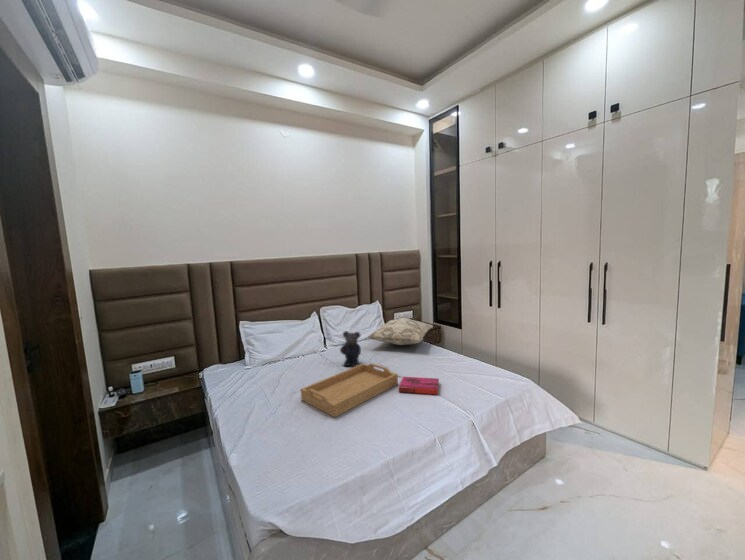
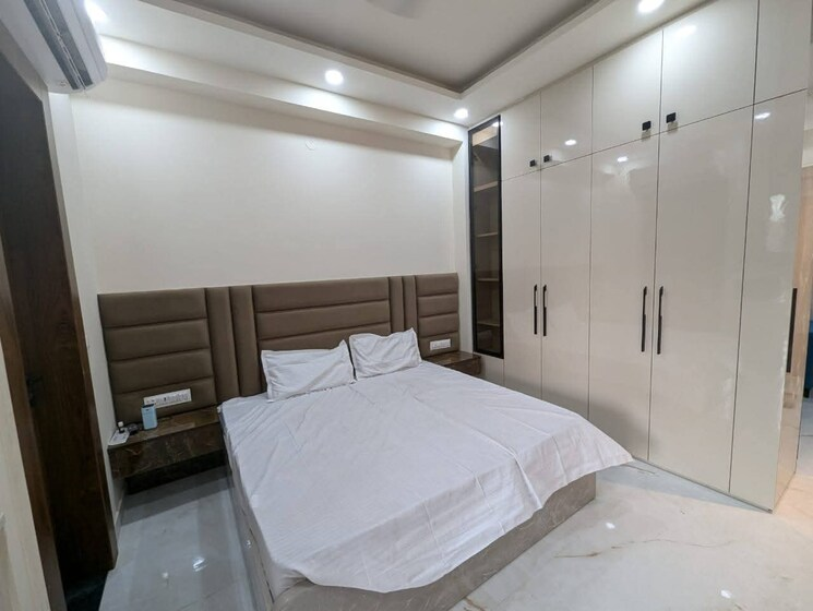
- serving tray (351, 384)
- bear (349, 346)
- hardback book (419, 385)
- decorative pillow (402, 331)
